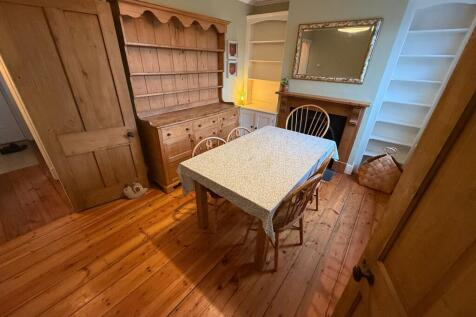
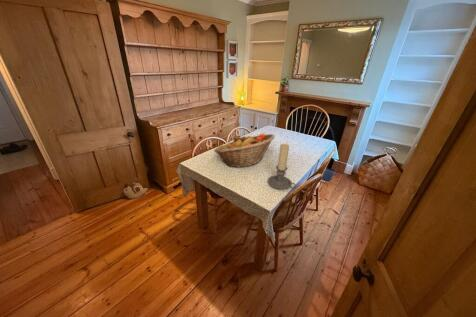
+ candle holder (284, 166)
+ fruit basket (245, 147)
